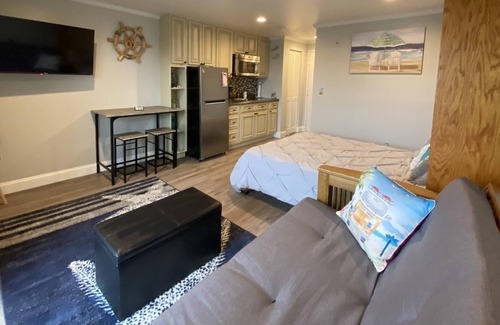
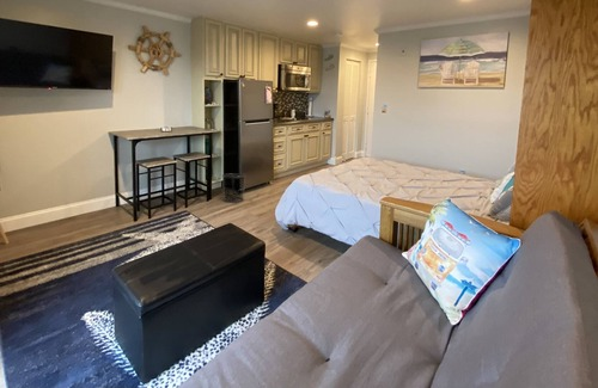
+ waste bin (233, 186)
